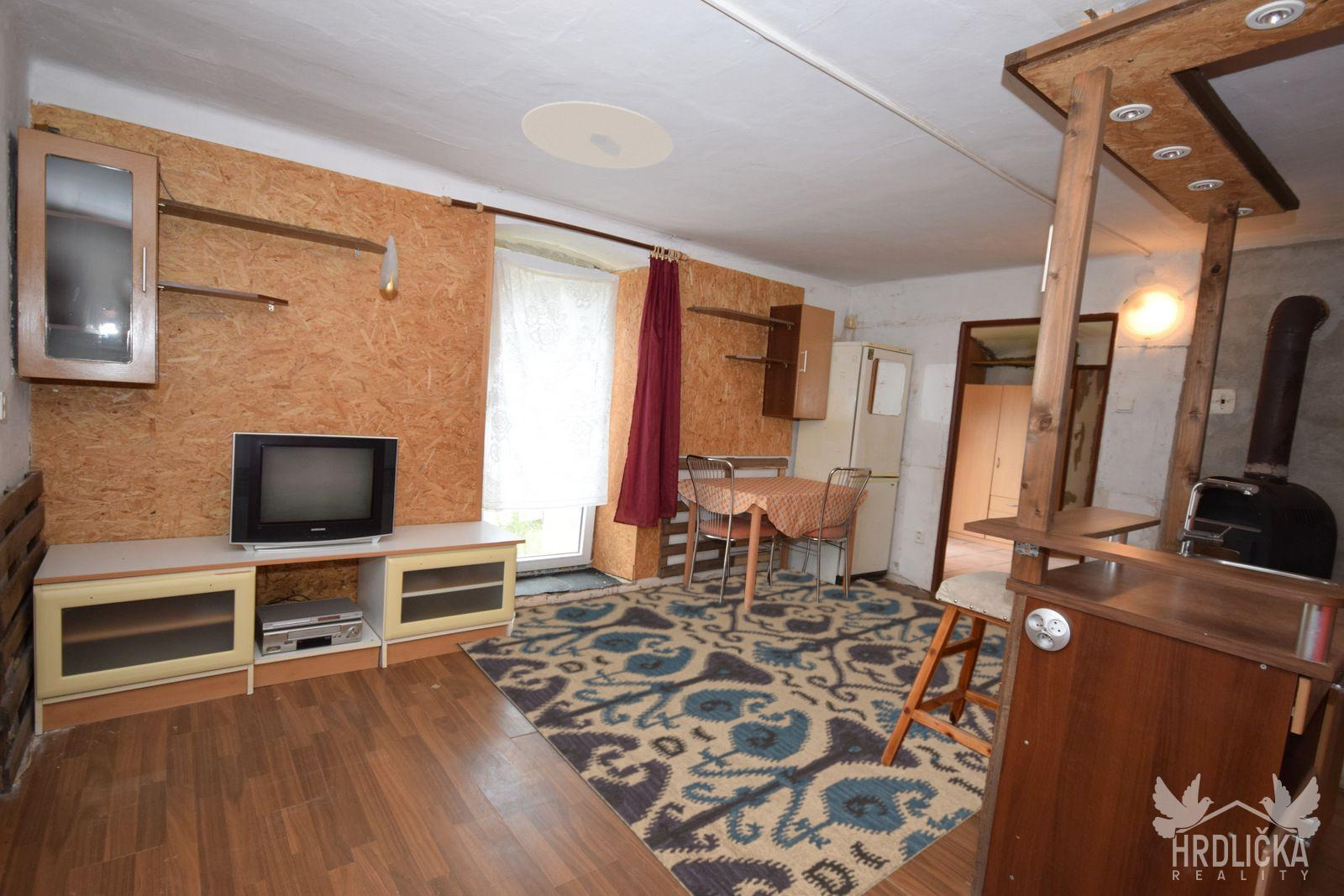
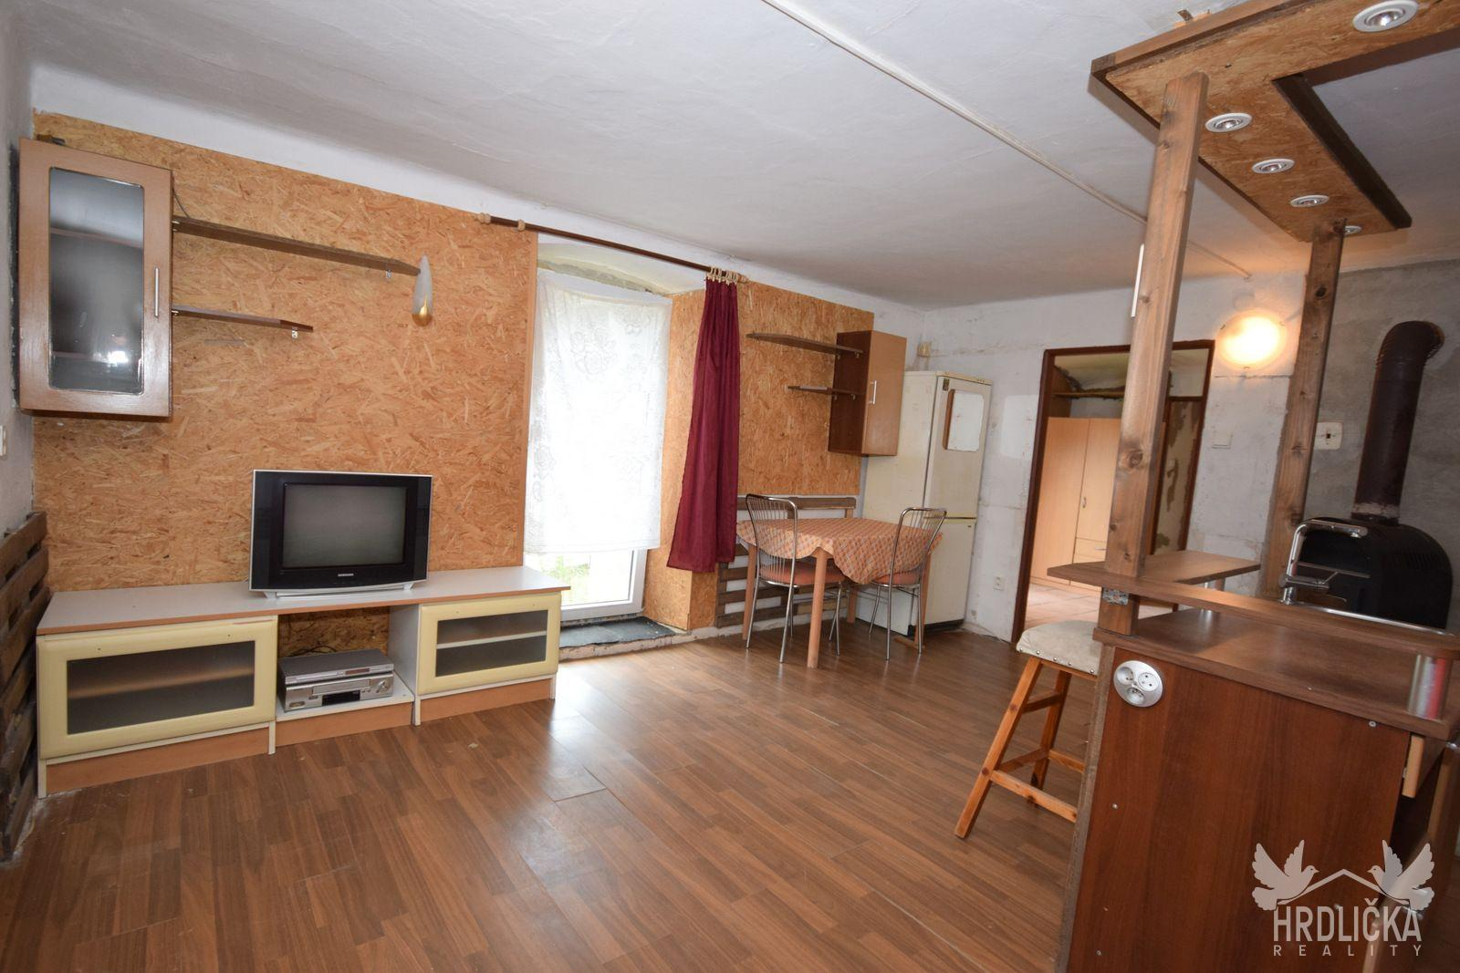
- rug (803, 649)
- ceiling light (599, 132)
